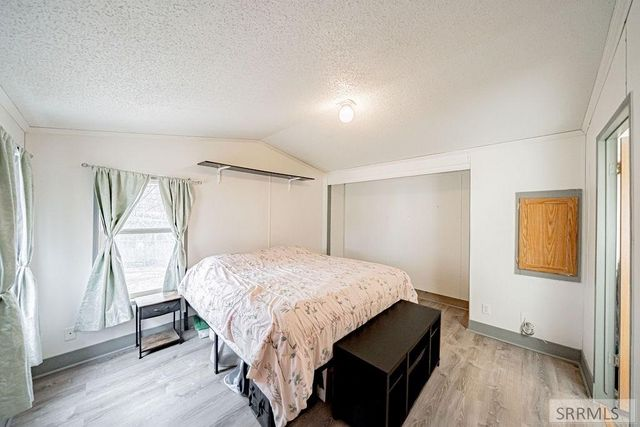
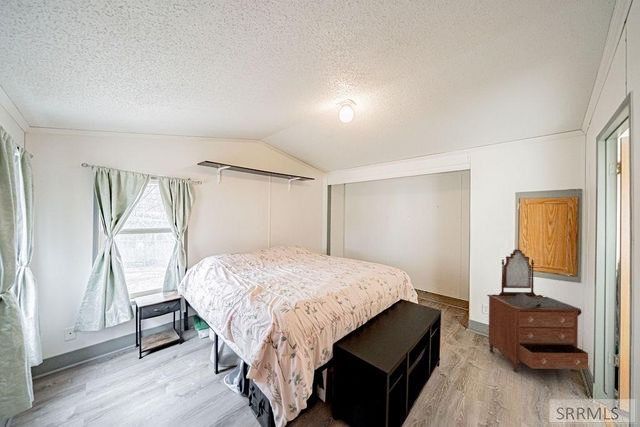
+ dresser (532, 307)
